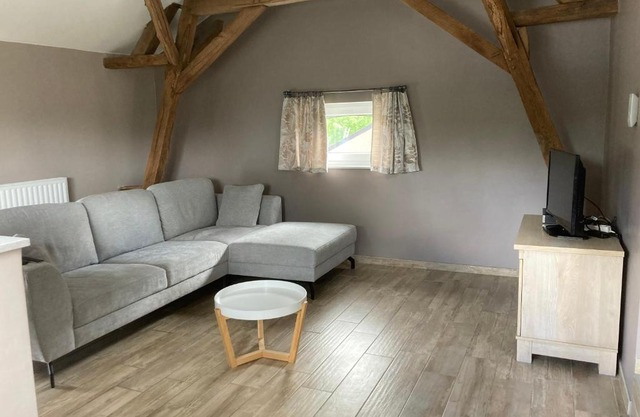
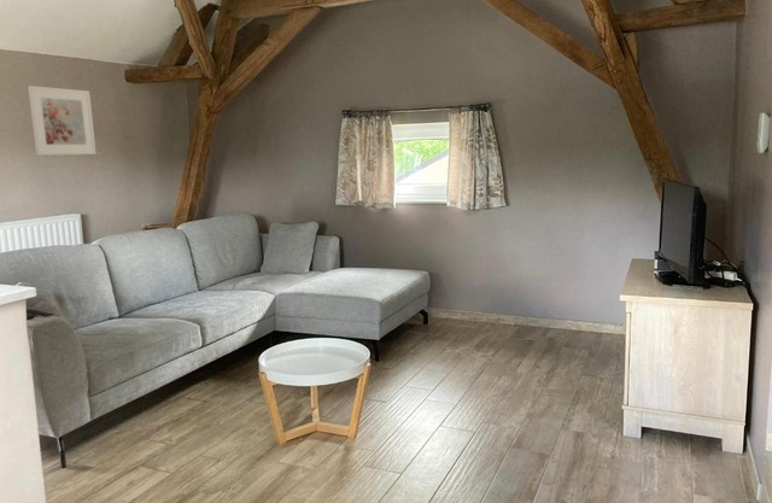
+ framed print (64, 122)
